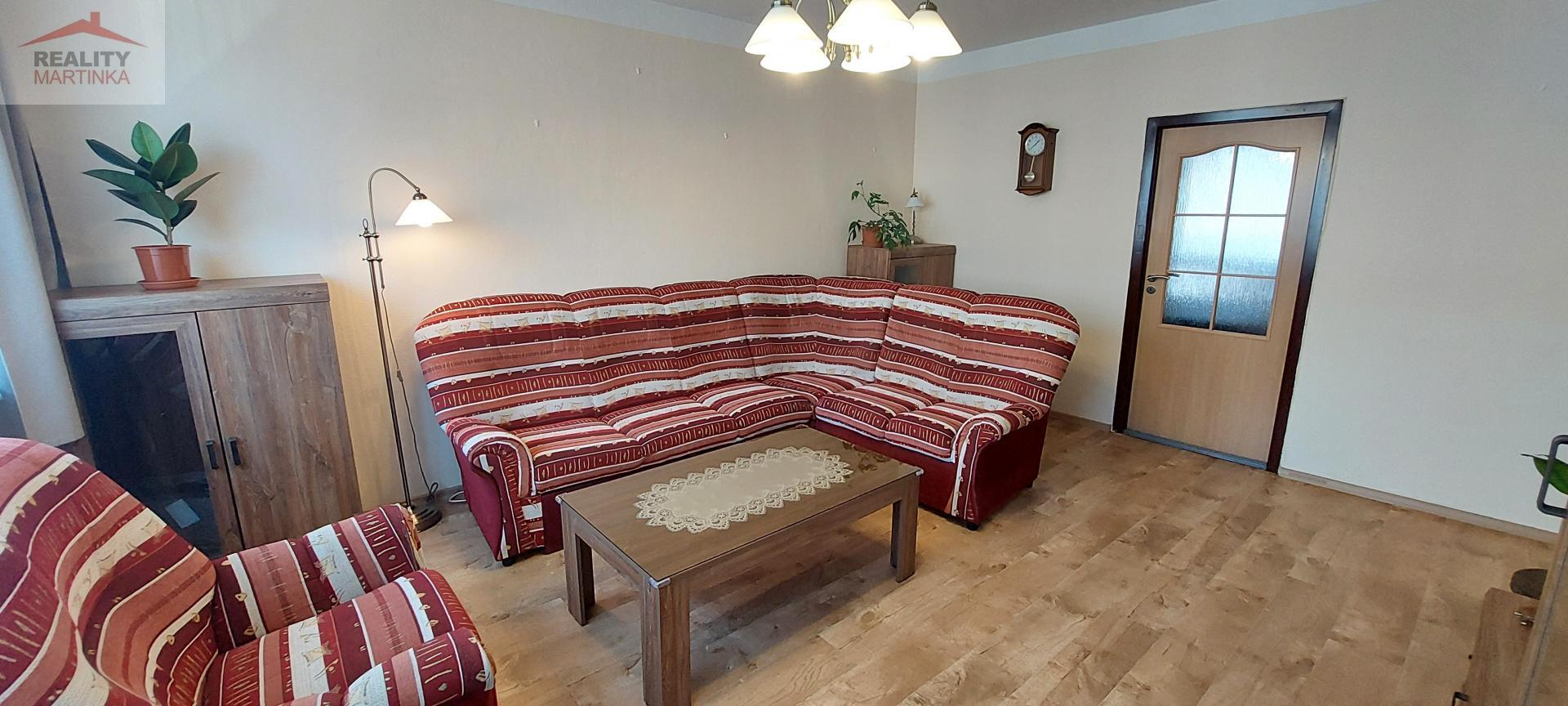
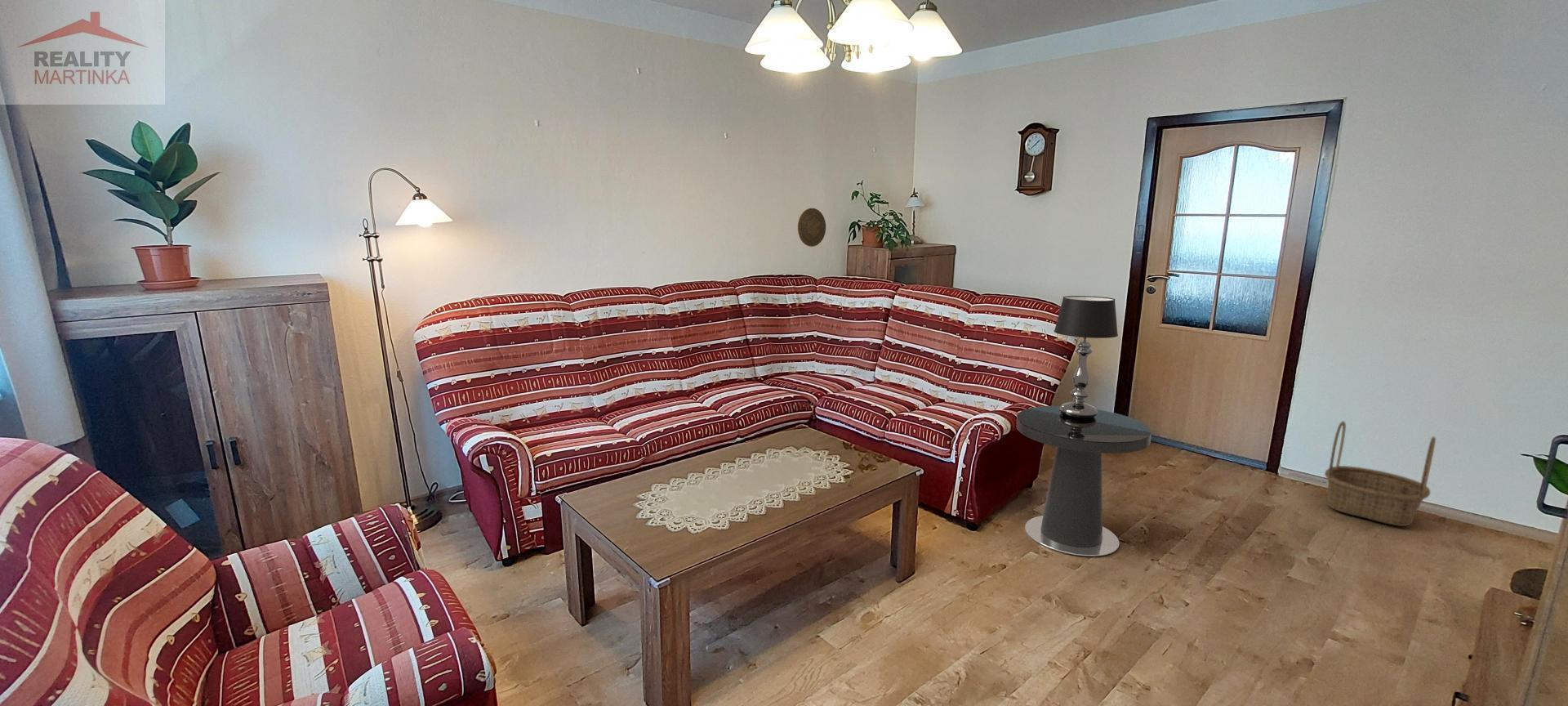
+ table lamp (1083, 357)
+ decorative plate (813, 227)
+ side table (1076, 479)
+ basket (1377, 471)
